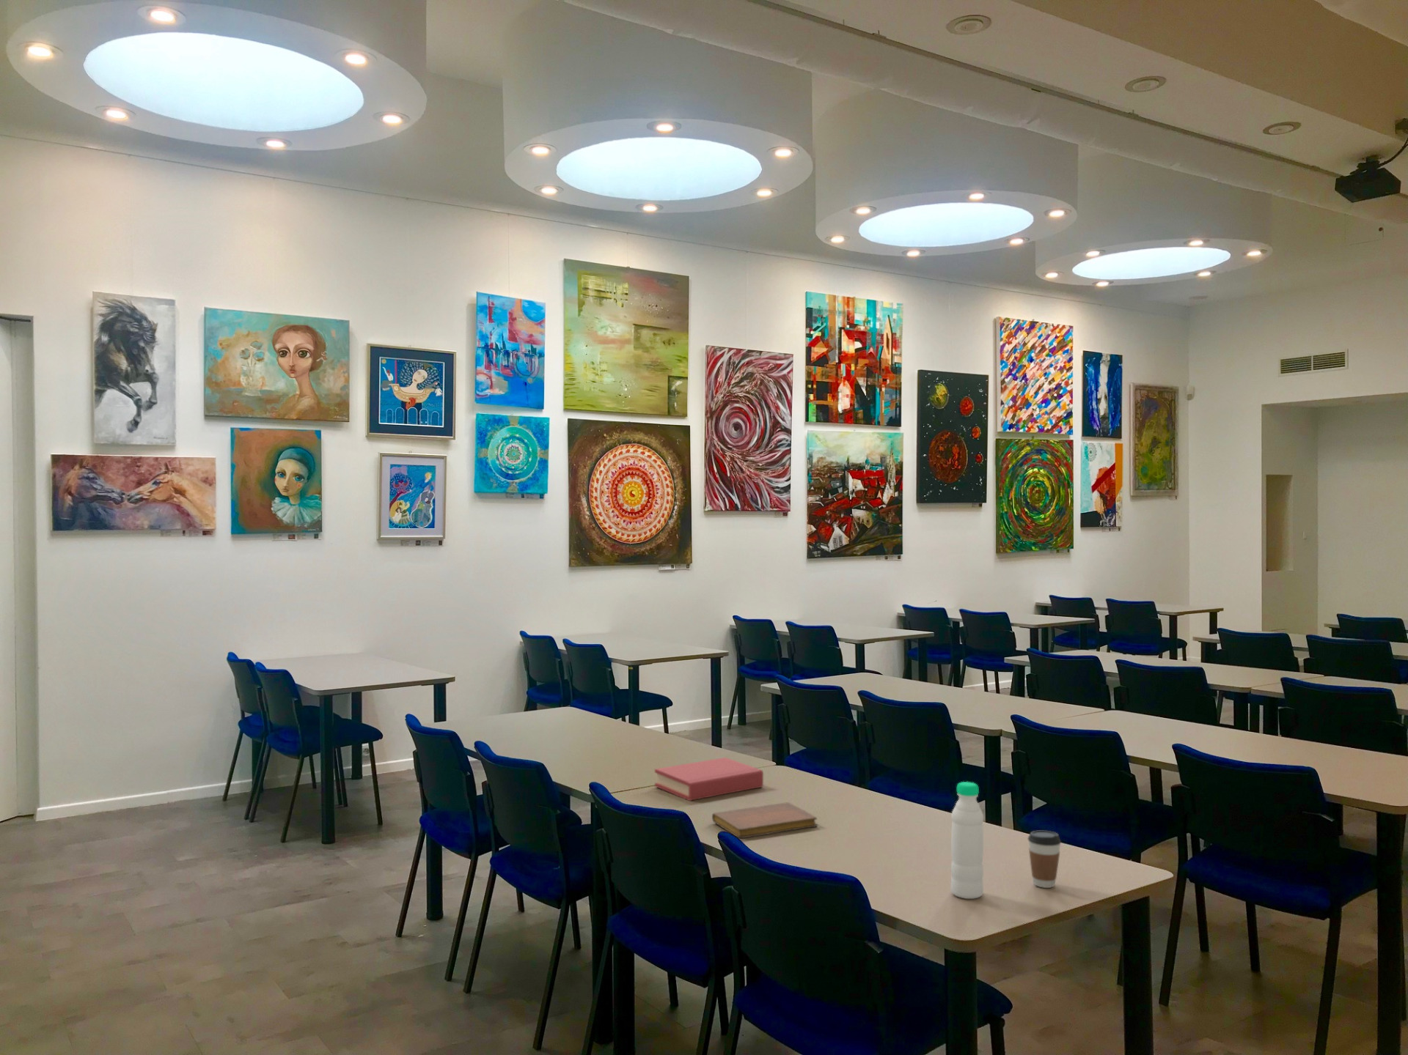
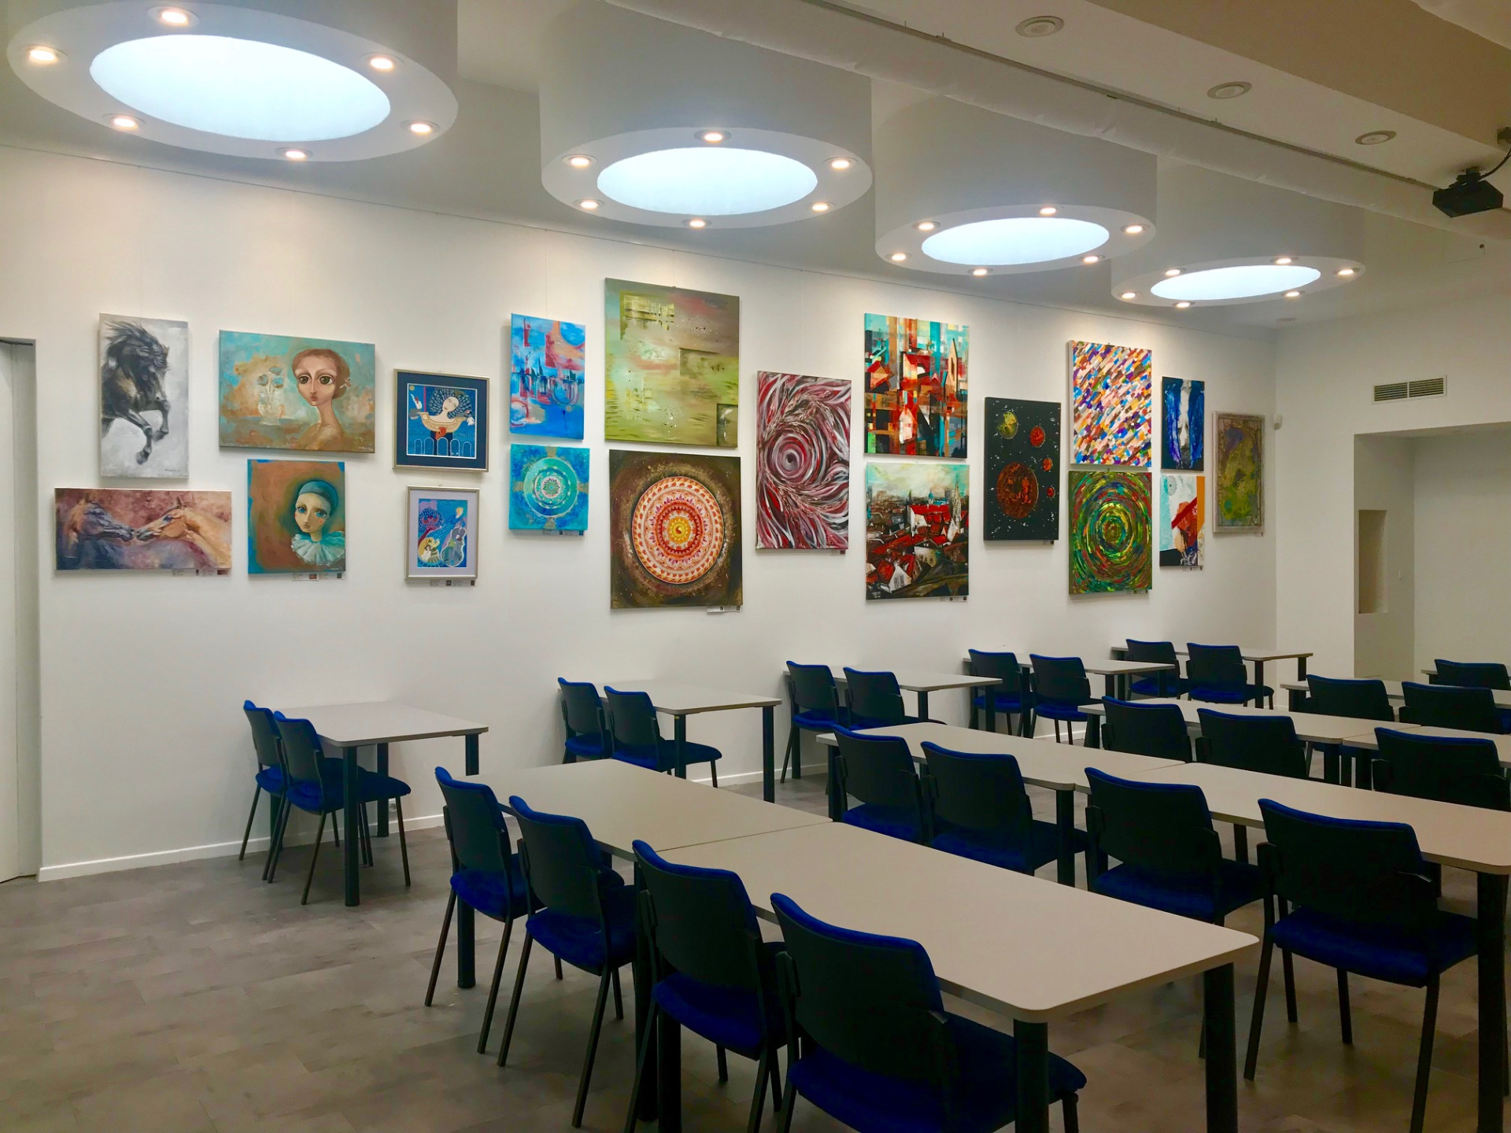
- notebook (764, 819)
- water bottle (967, 839)
- hardback book (708, 778)
- coffee cup (1043, 859)
